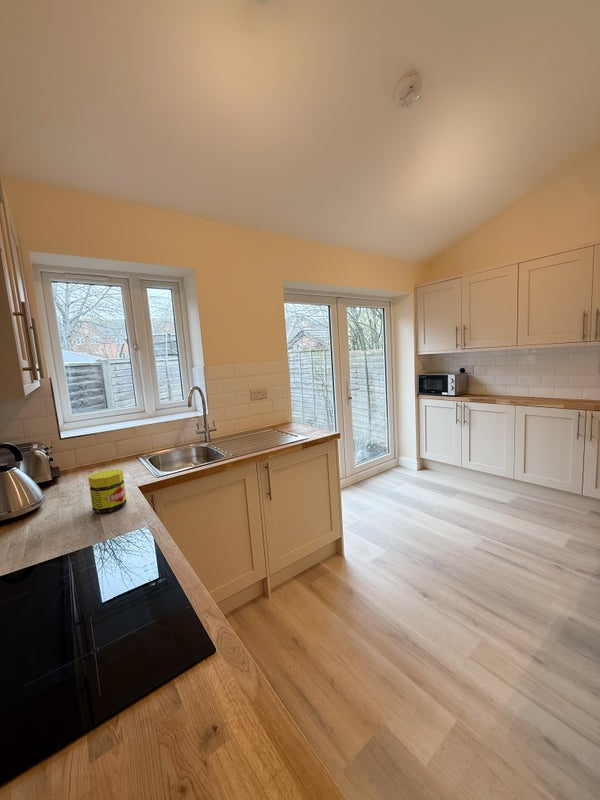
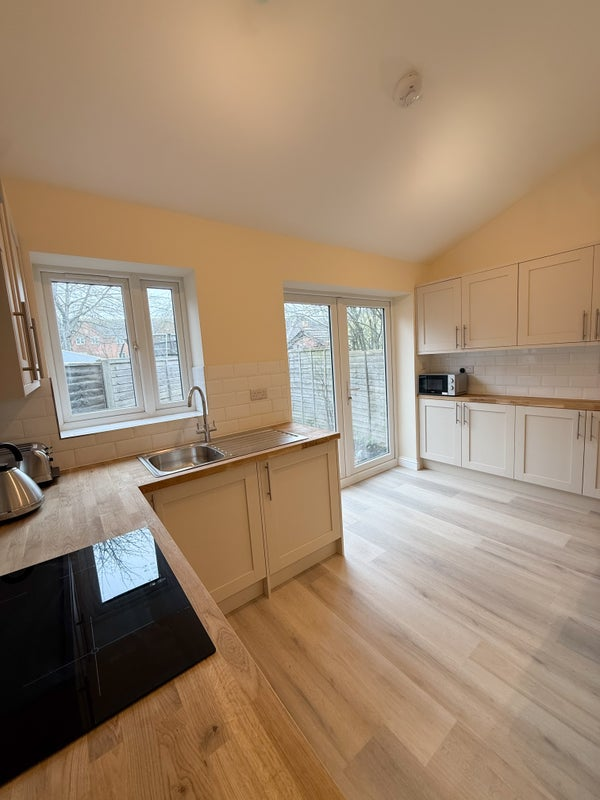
- jar (108, 490)
